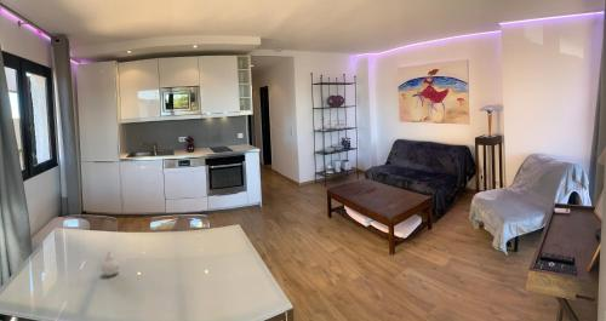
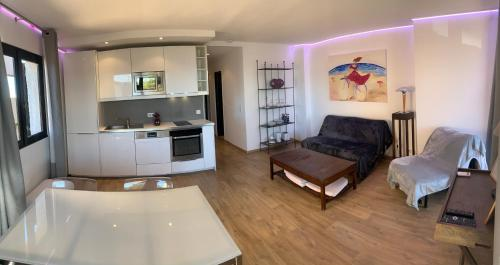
- vase (109, 263)
